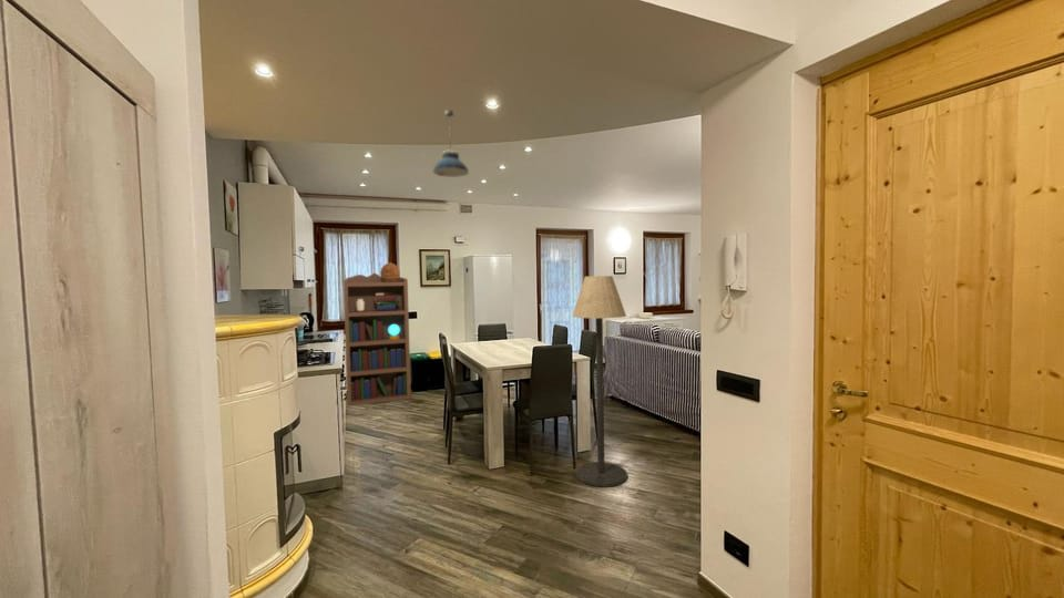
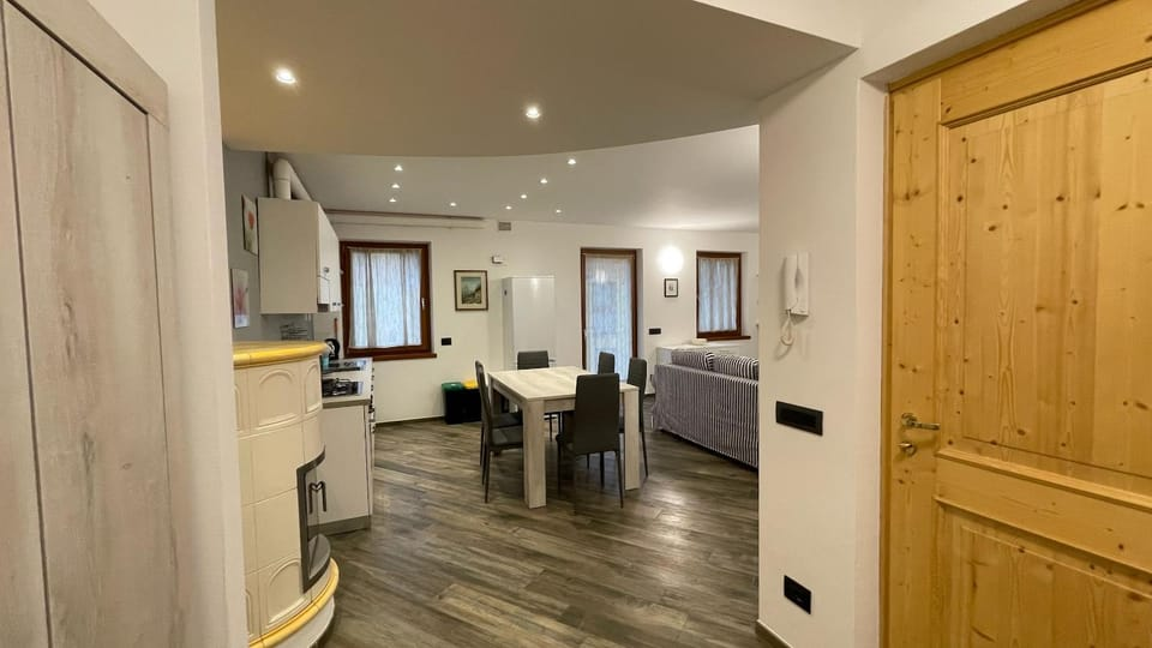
- floor lamp (600, 375)
- bookshelf (377, 336)
- pendant light (449, 142)
- vessel (390, 272)
